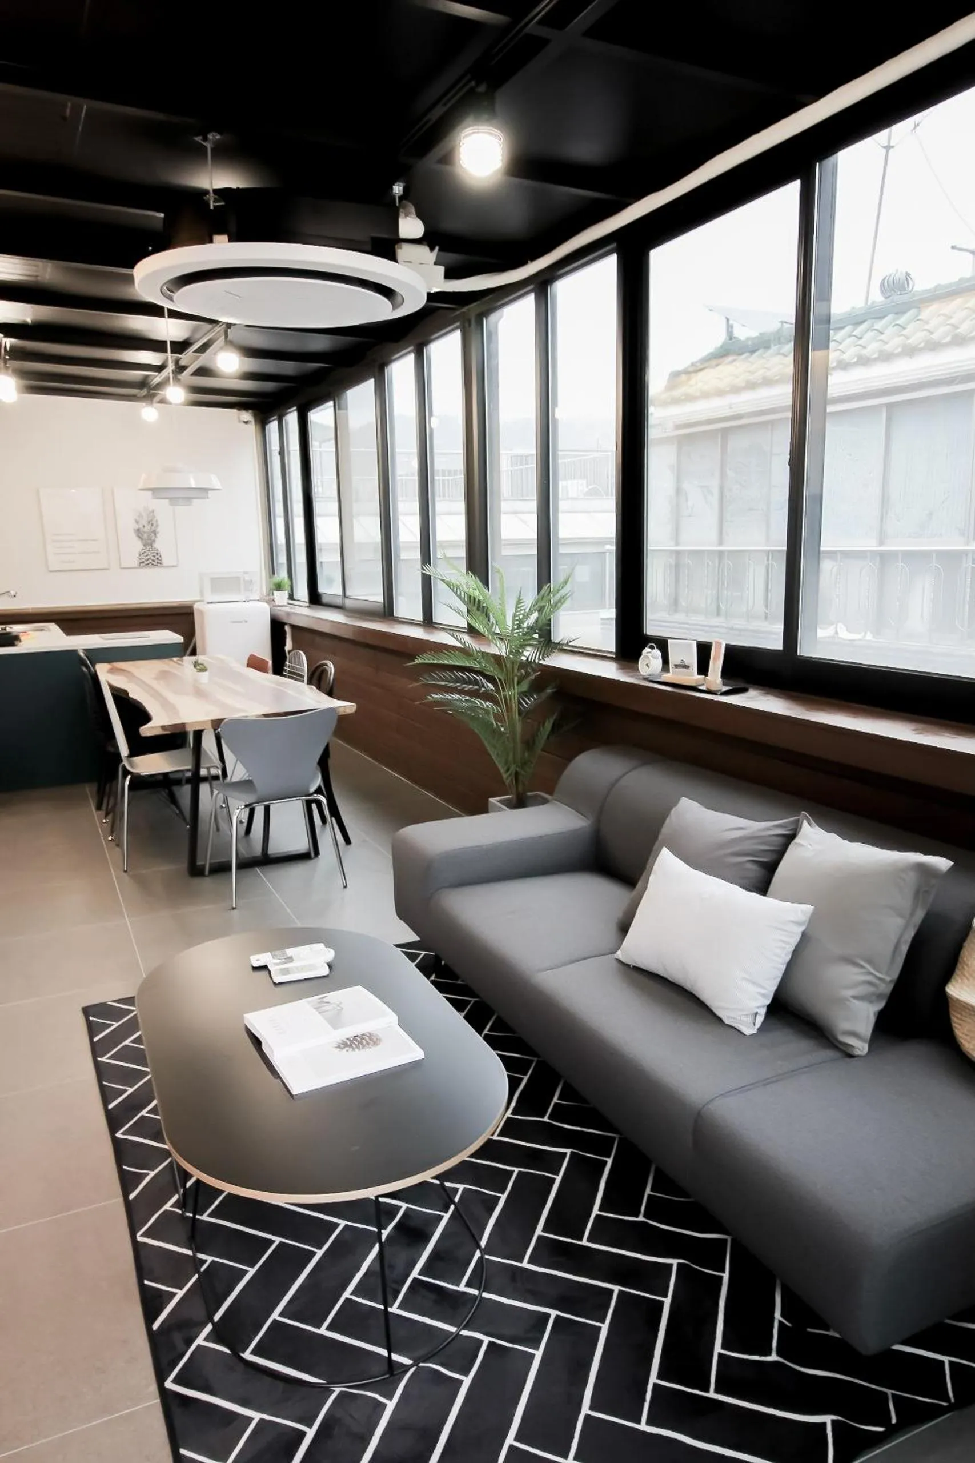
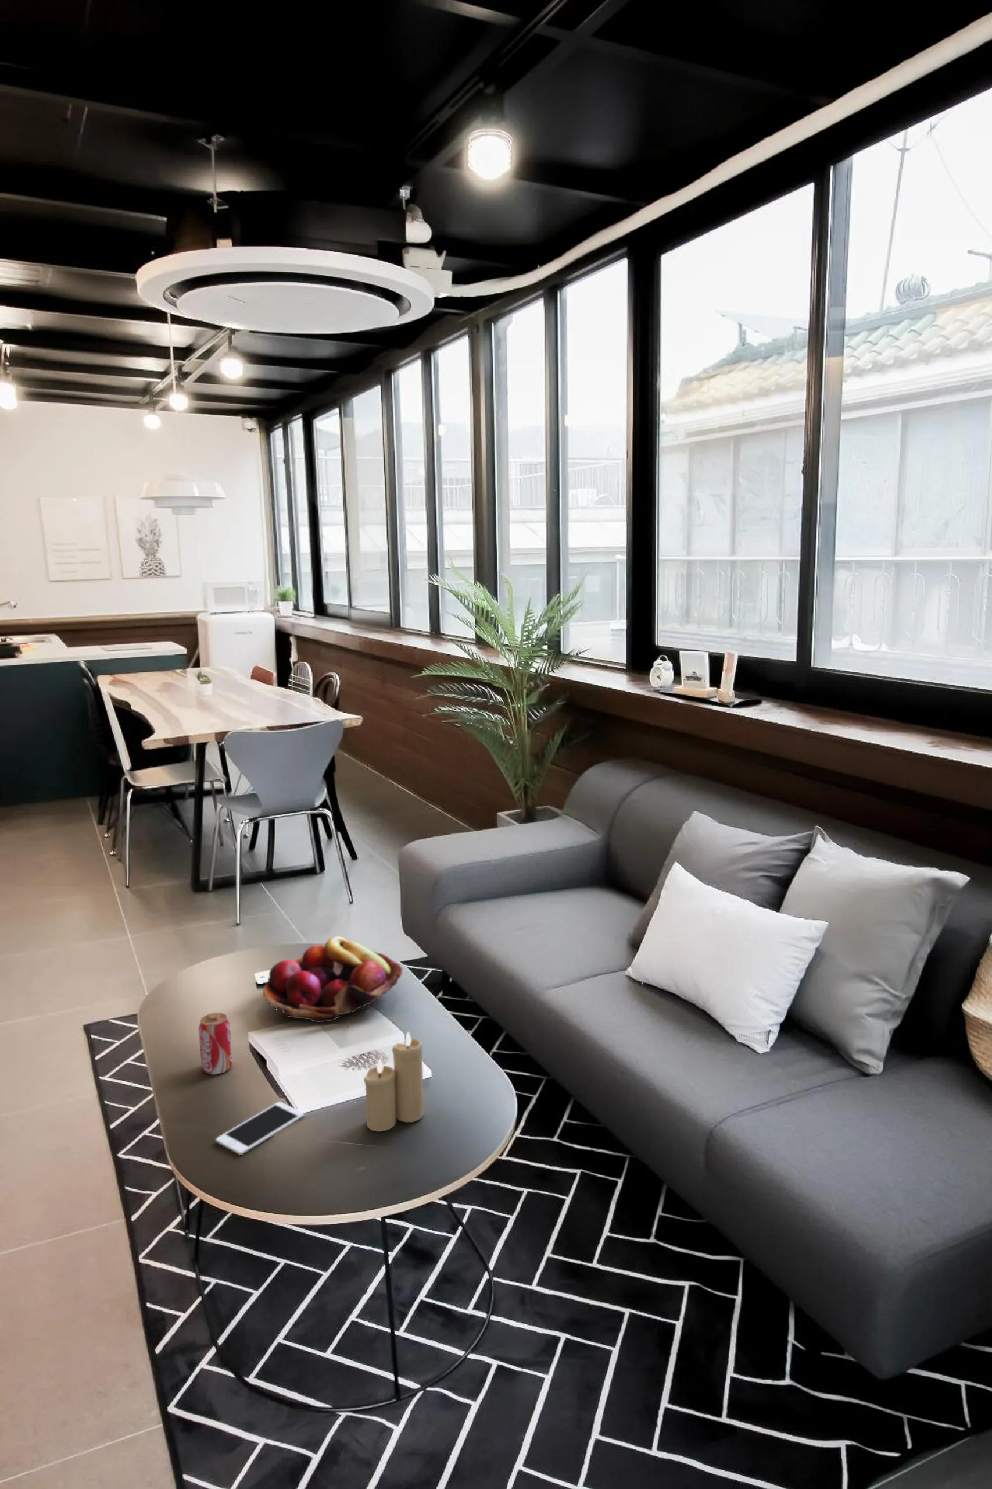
+ candle (393, 1078)
+ cell phone (261, 1127)
+ fruit basket (334, 975)
+ beverage can (216, 1044)
